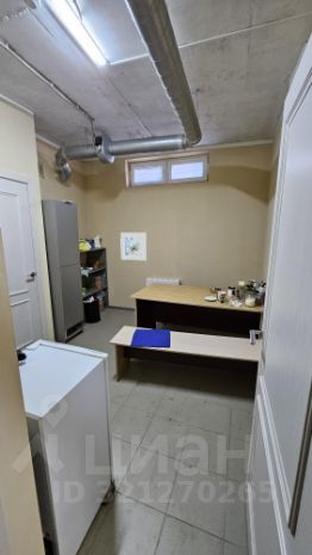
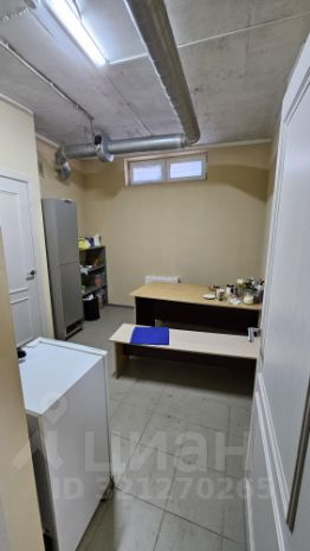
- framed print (133, 246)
